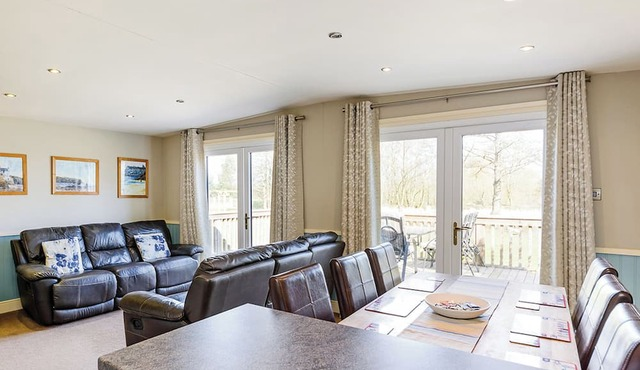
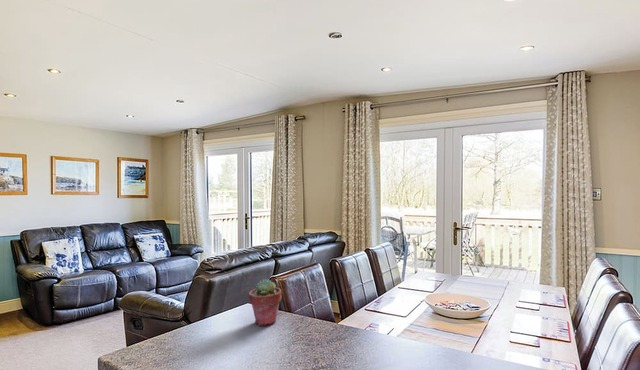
+ potted succulent (265, 300)
